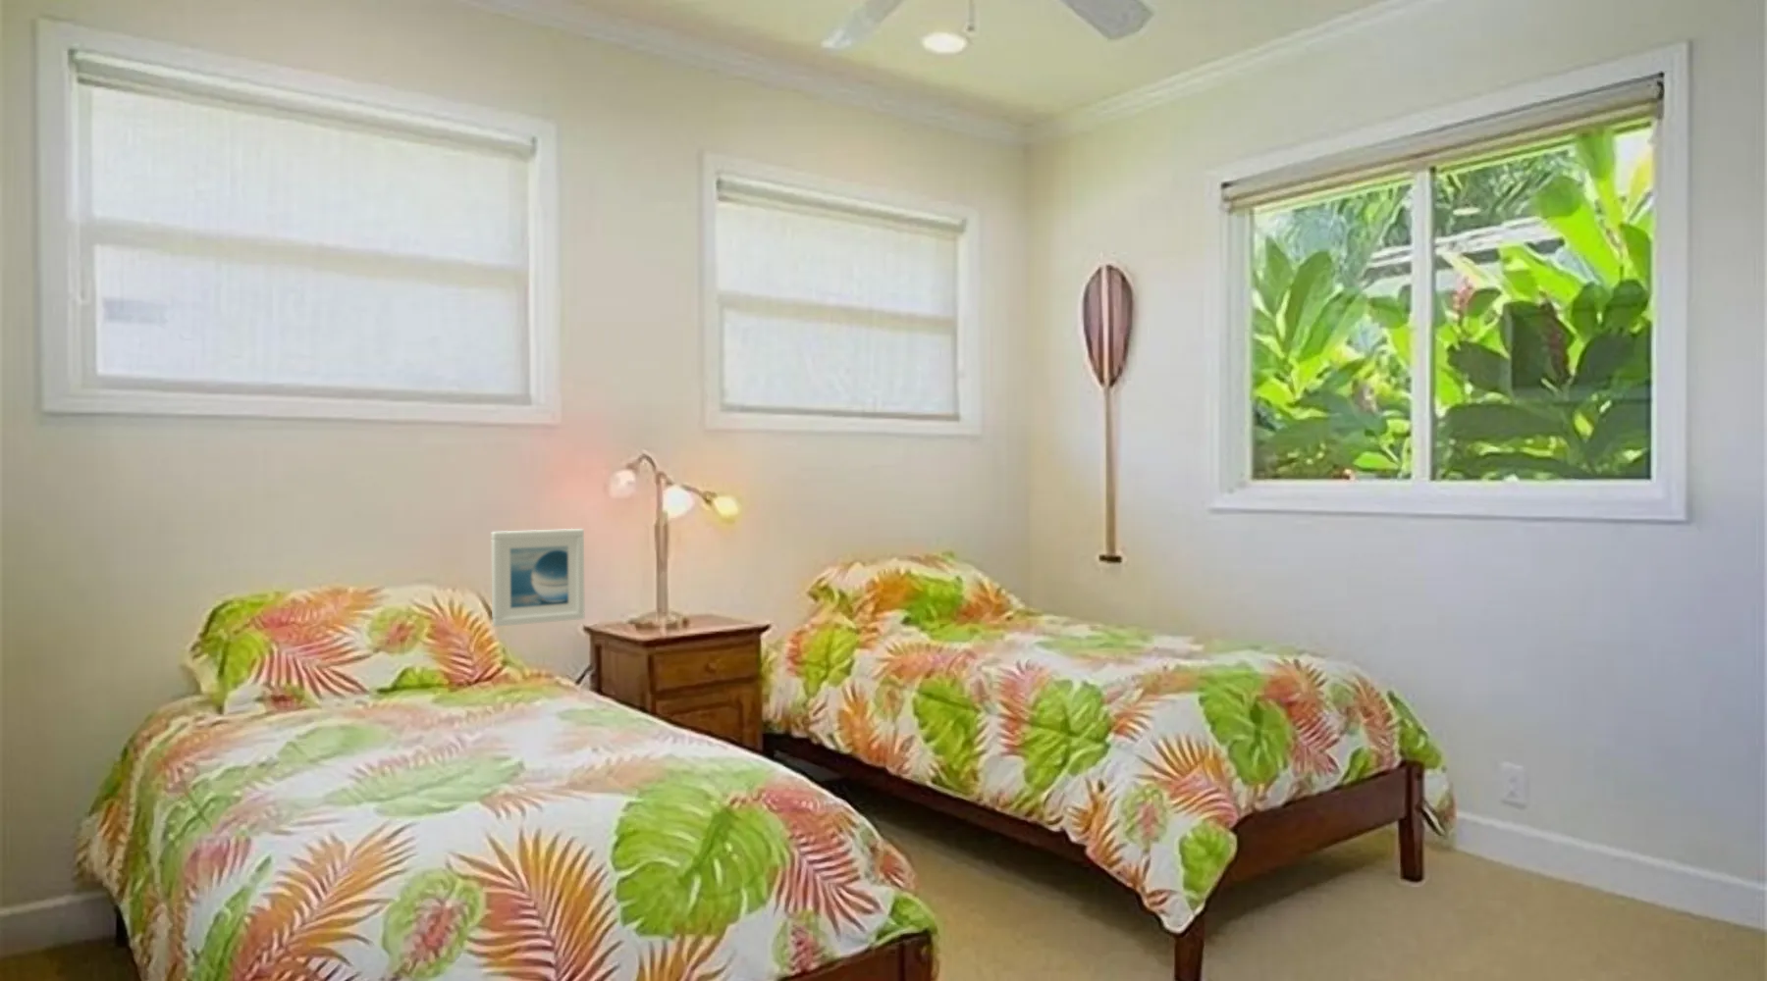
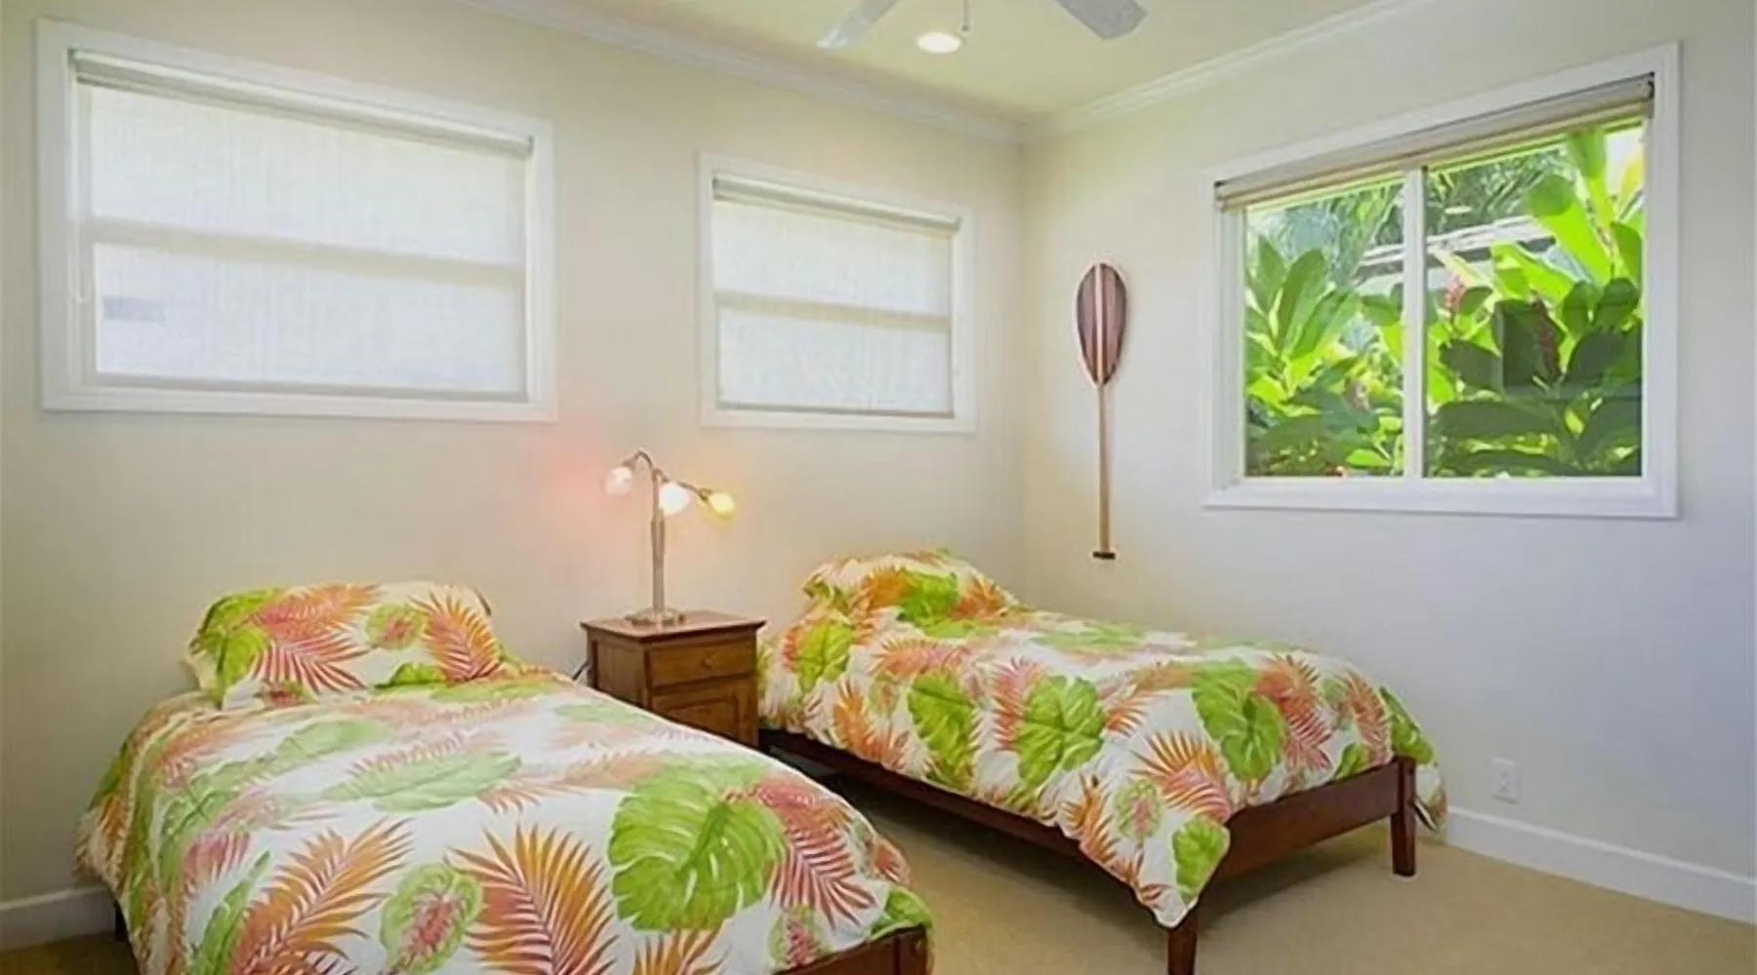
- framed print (539, 576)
